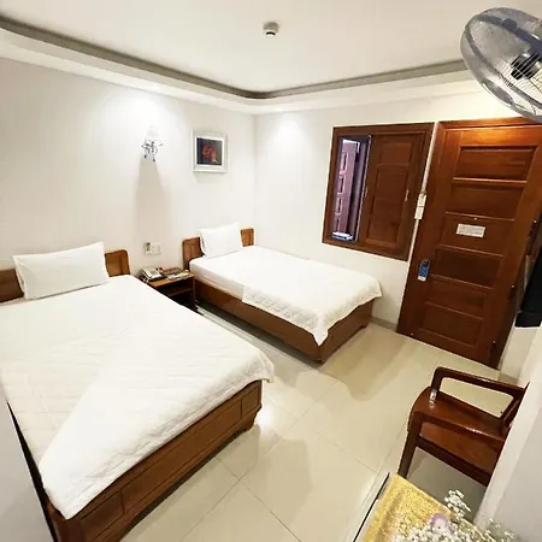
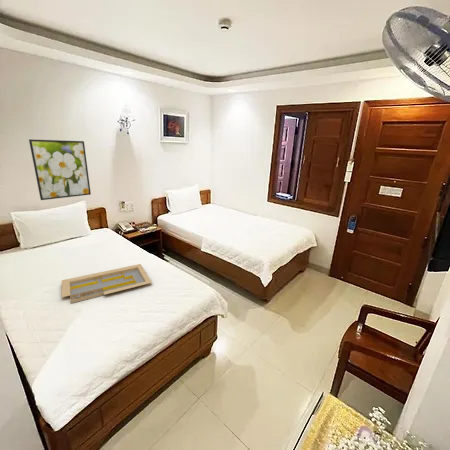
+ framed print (62, 169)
+ serving tray (107, 282)
